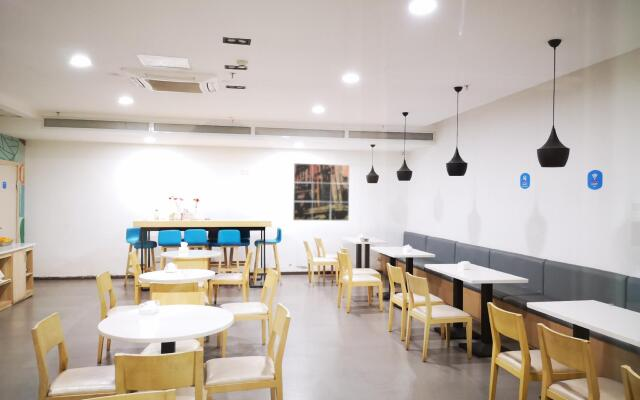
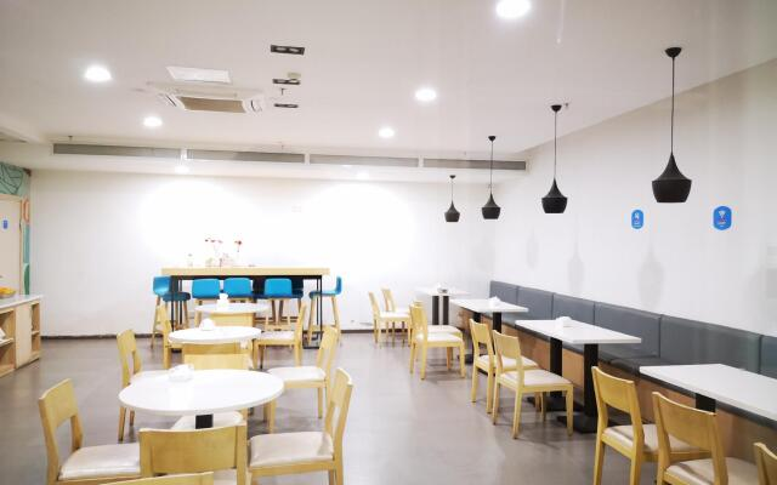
- wall art (321, 192)
